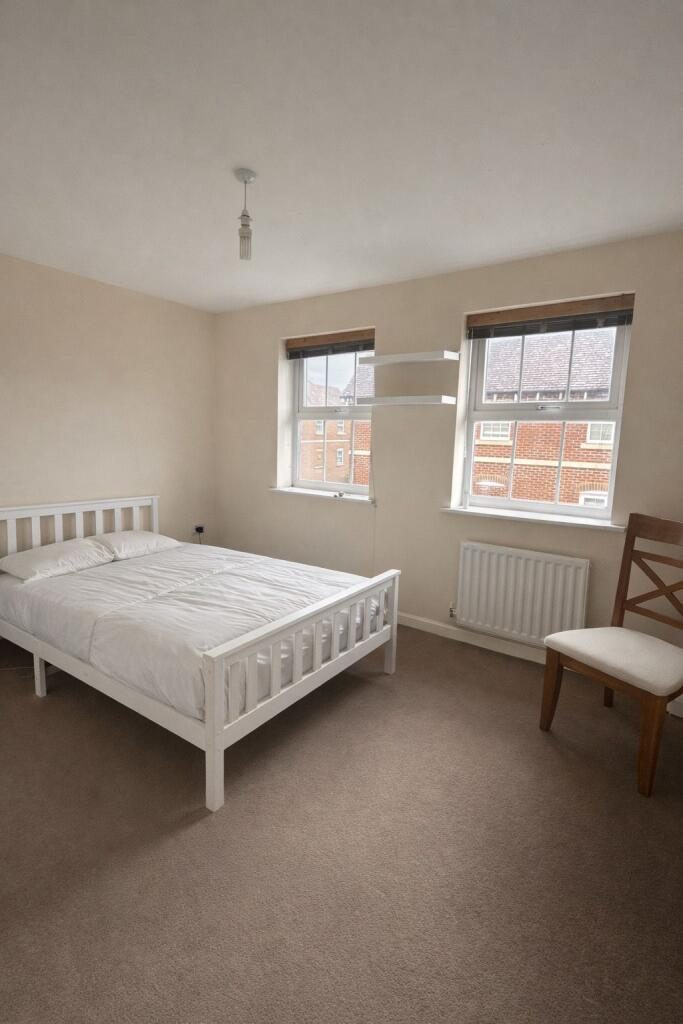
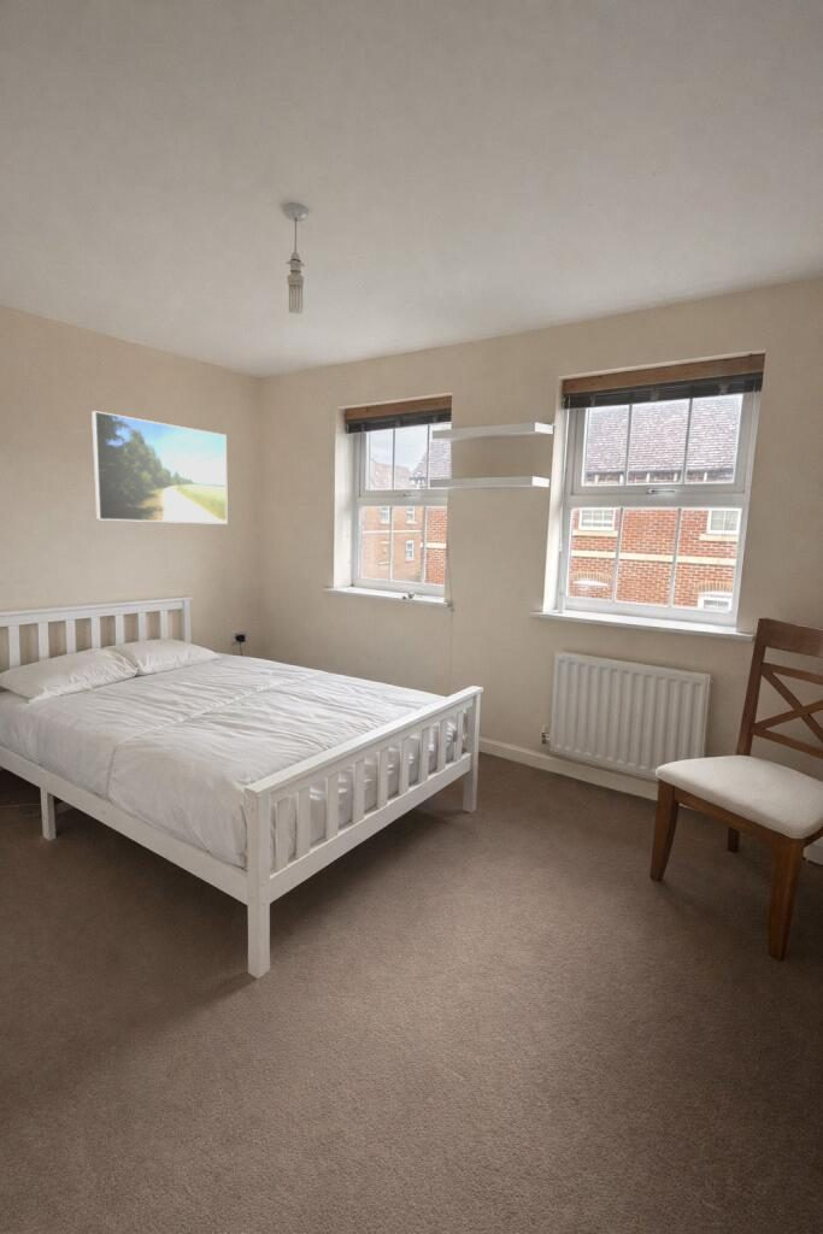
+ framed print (166, 474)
